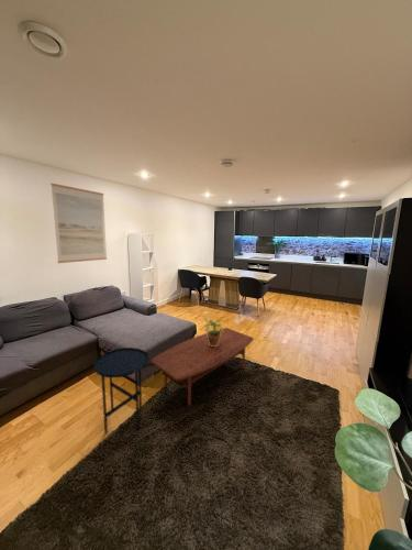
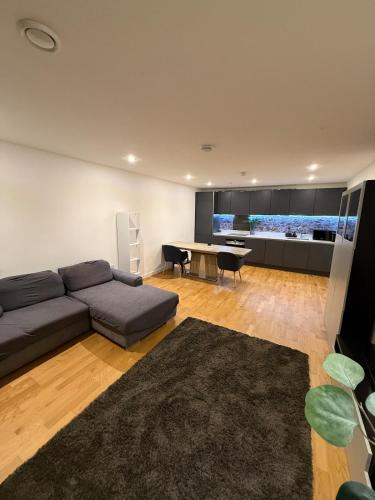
- coffee table (207, 362)
- side table (123, 389)
- wall art (81, 226)
- potted plant (211, 331)
